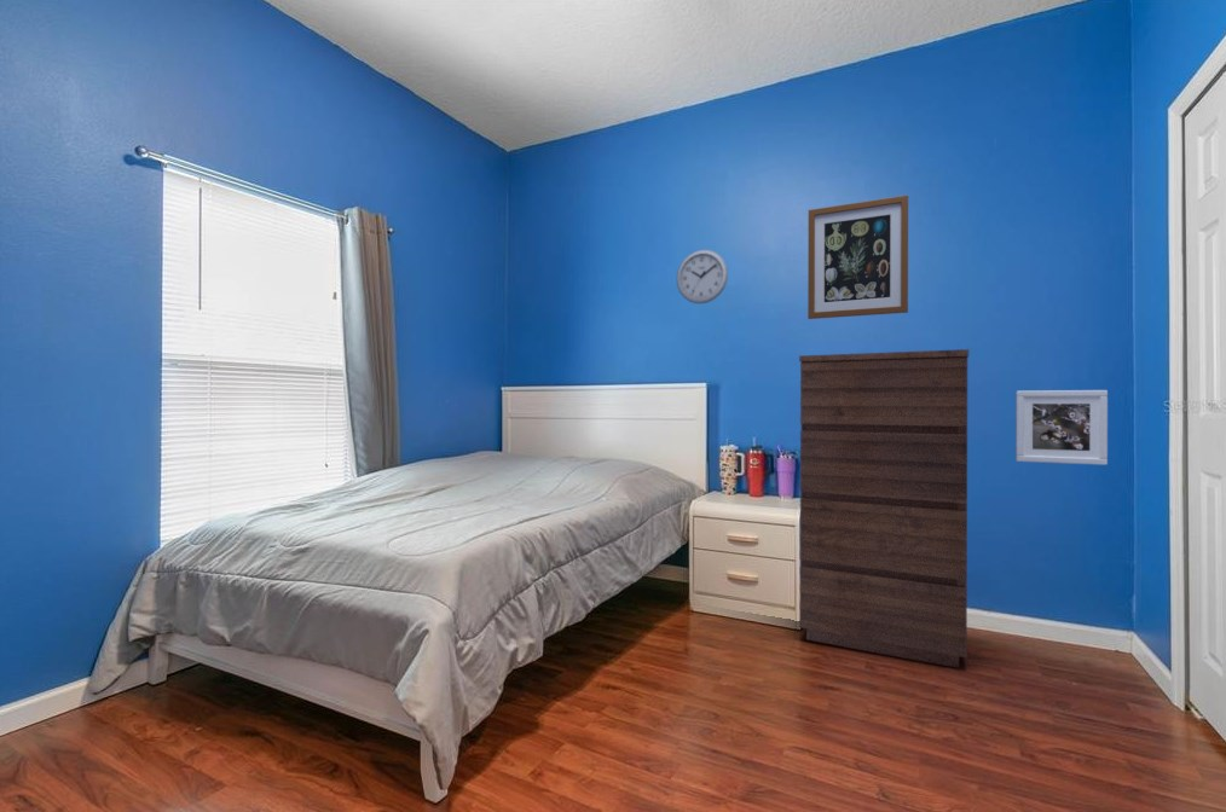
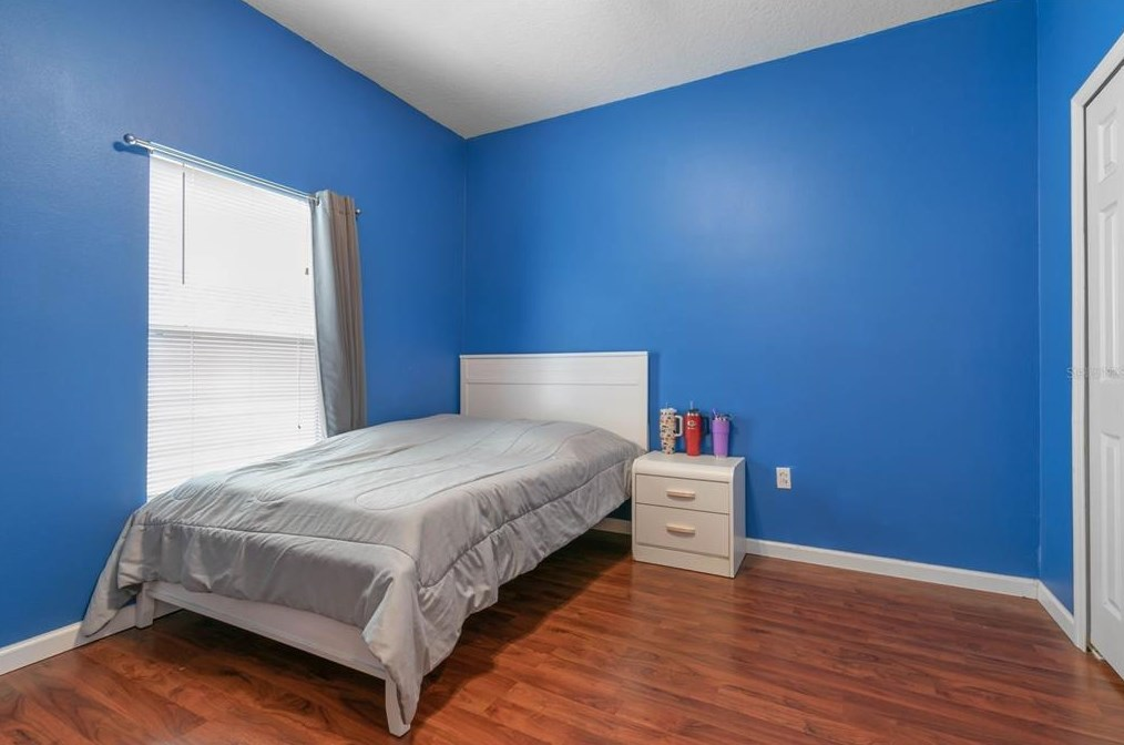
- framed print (1060, 427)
- wall clock (701, 276)
- dresser (883, 494)
- wall art (856, 259)
